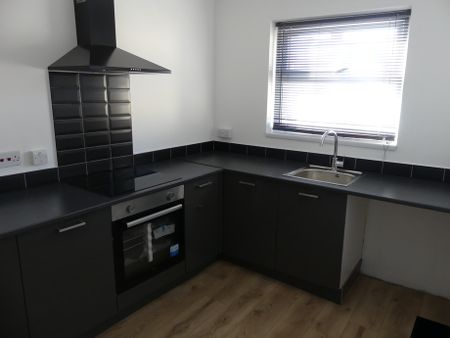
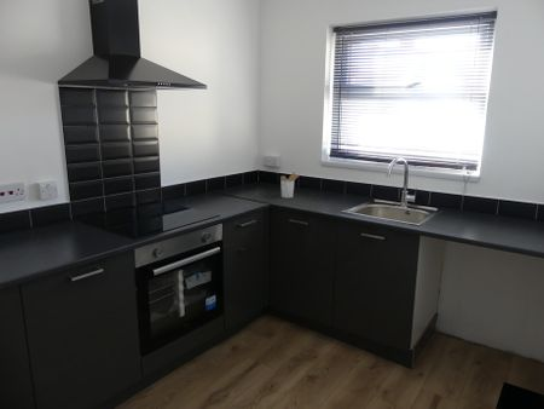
+ utensil holder (289, 184)
